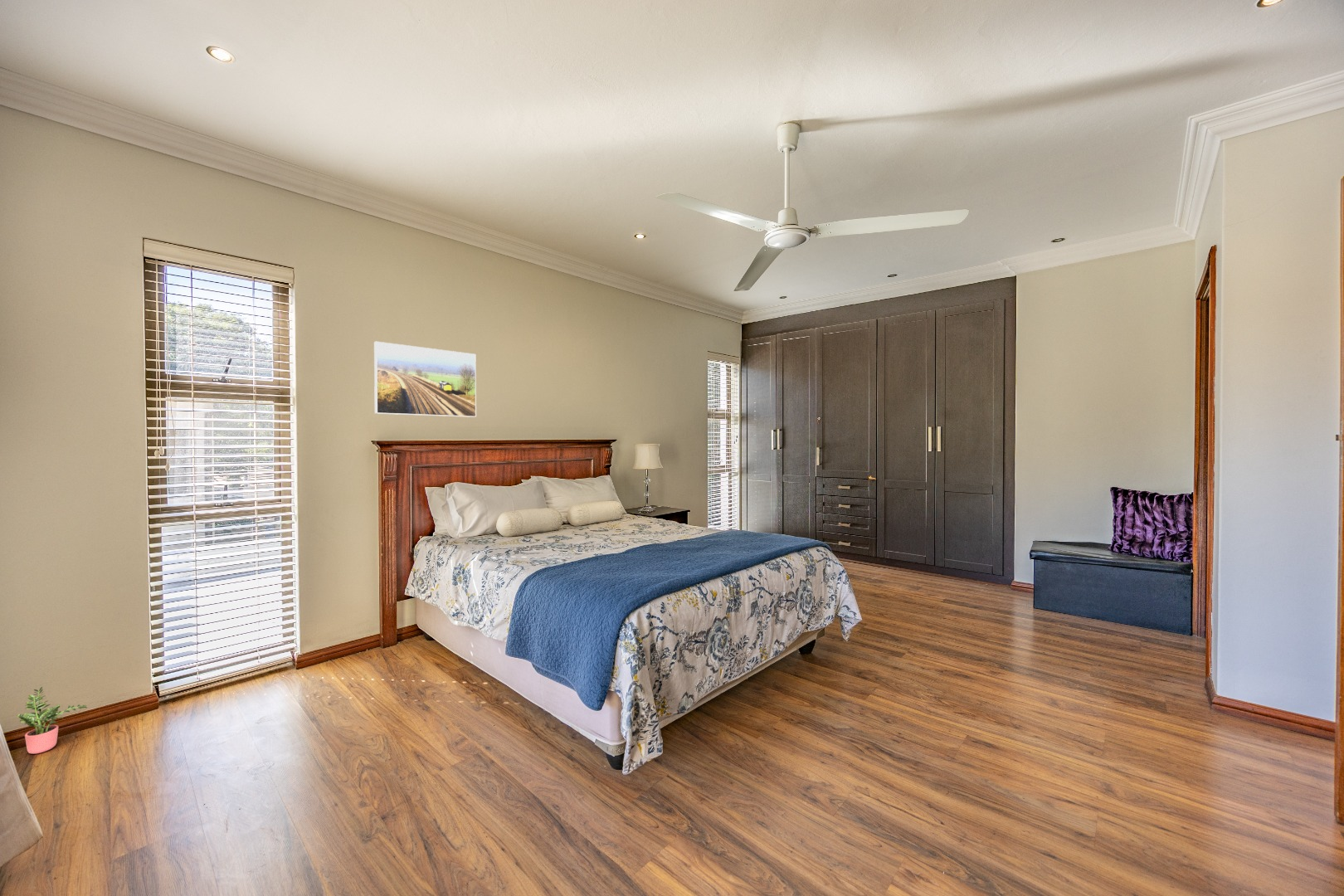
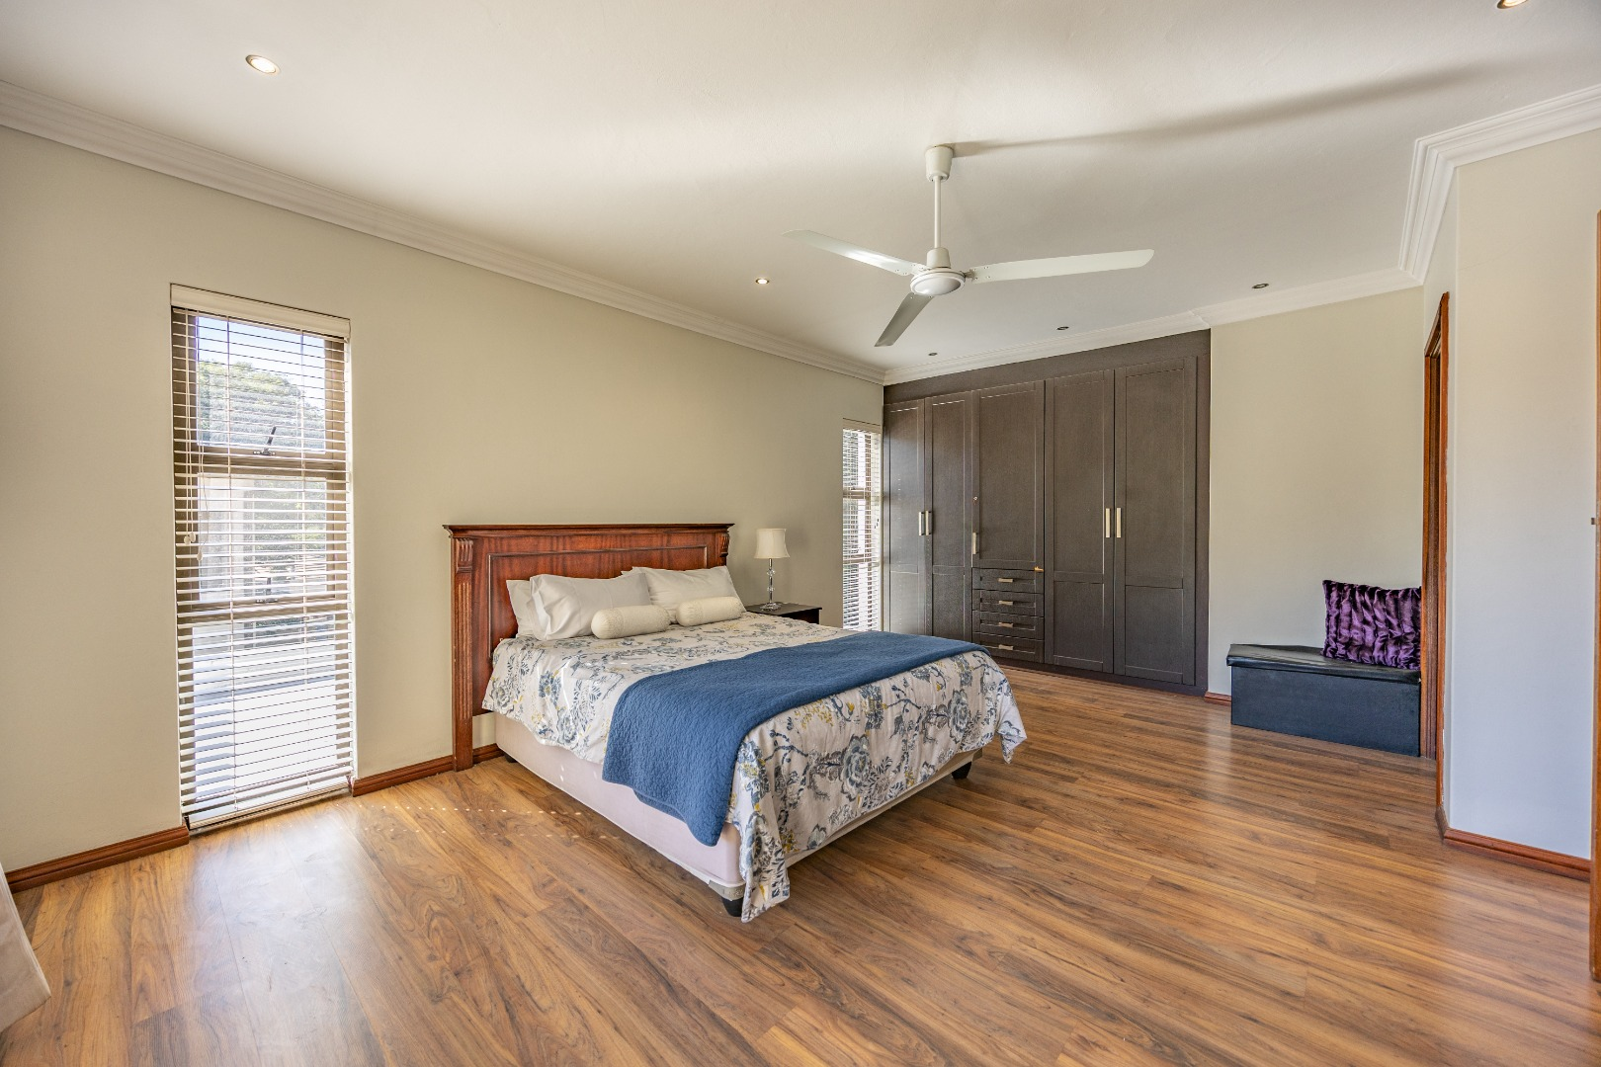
- potted plant (53, 718)
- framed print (428, 382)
